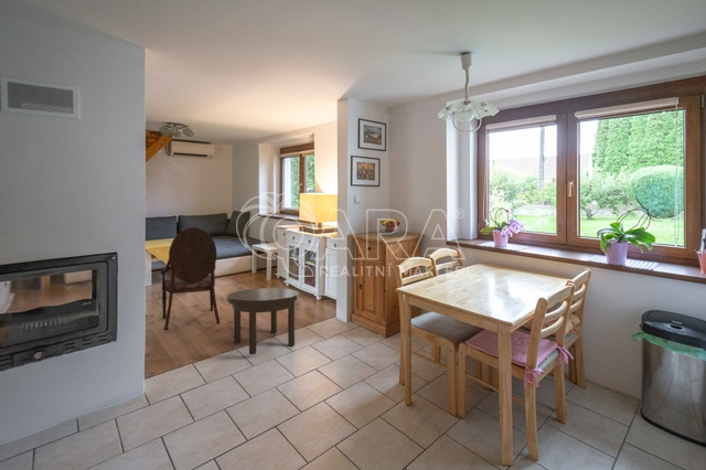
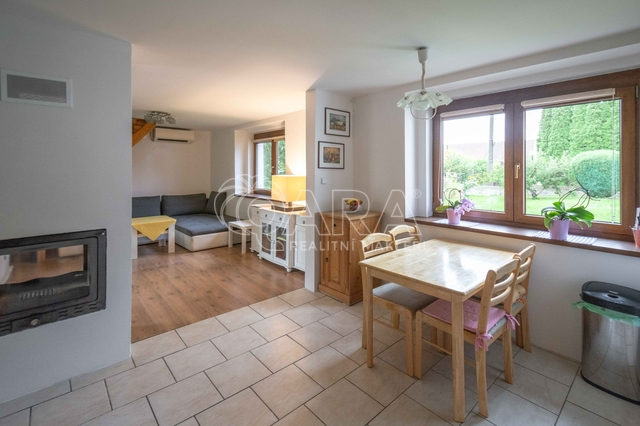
- side table (264, 311)
- armchair (191, 275)
